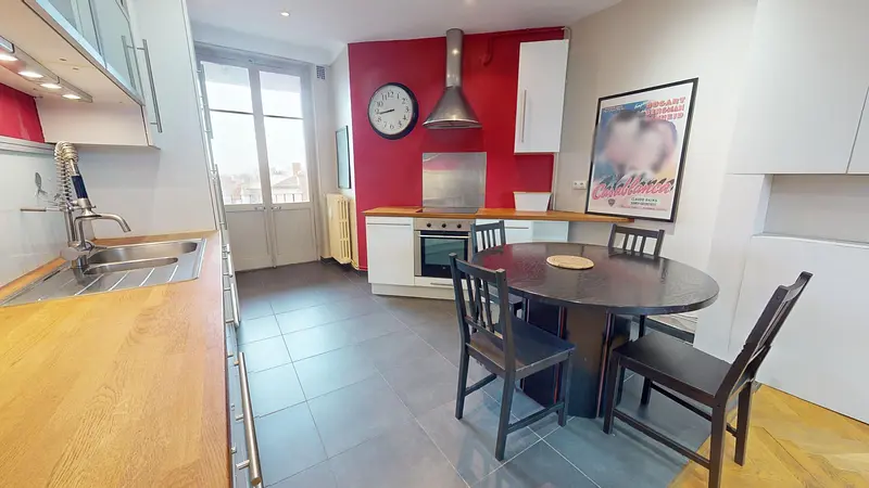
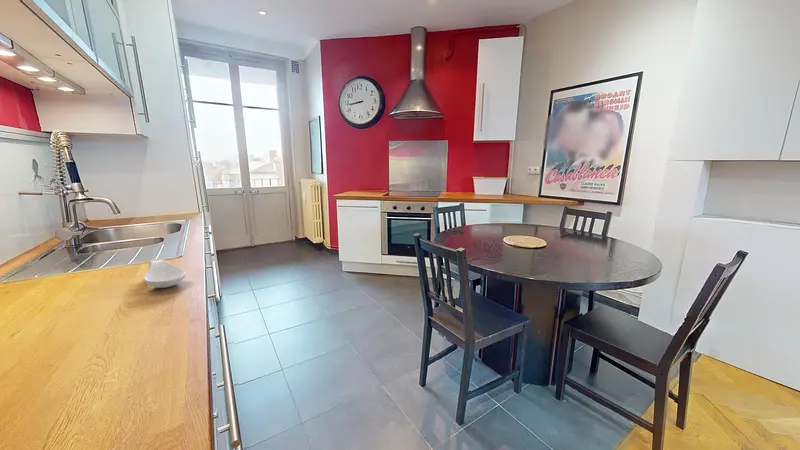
+ spoon rest (161, 272)
